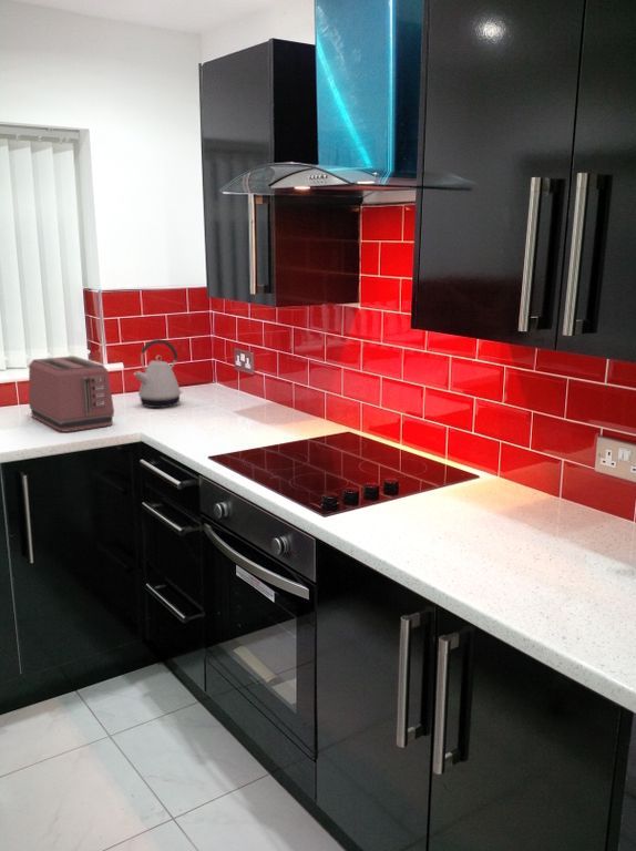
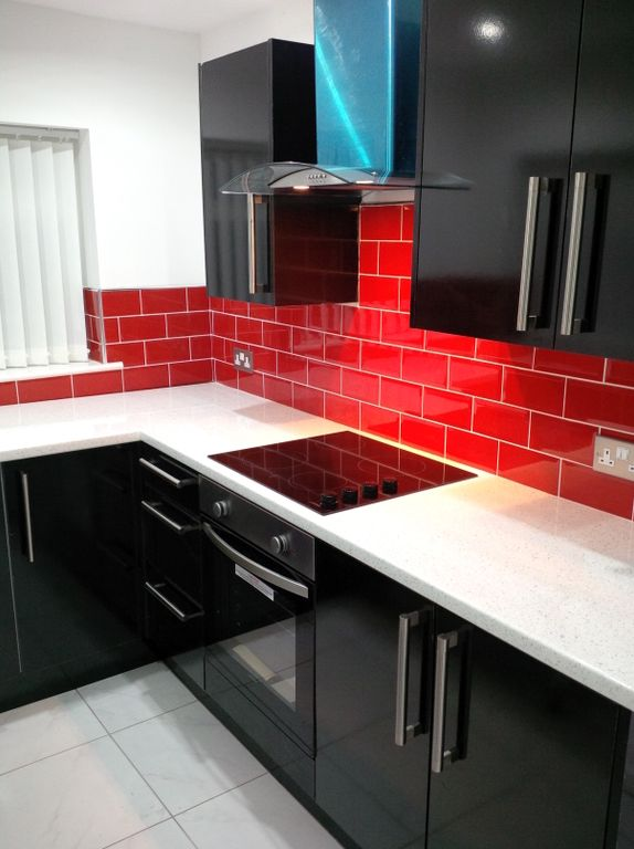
- toaster (70, 391)
- kettle (157, 372)
